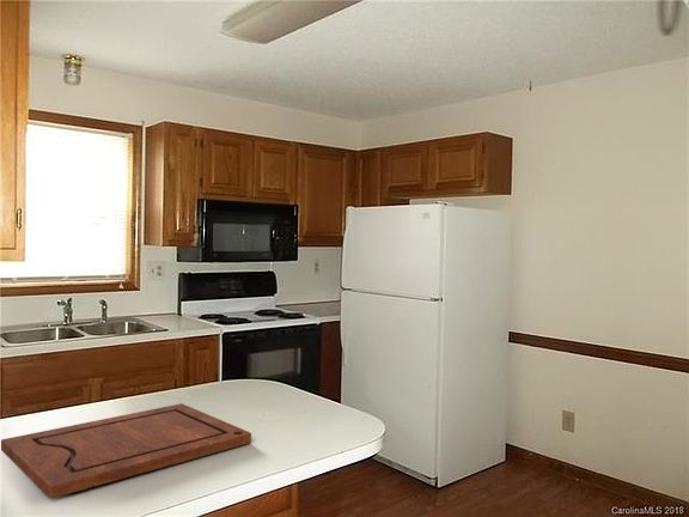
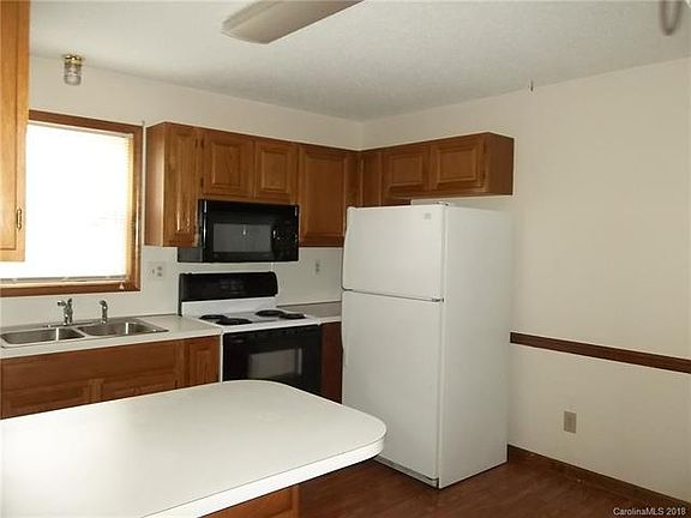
- cutting board (129, 440)
